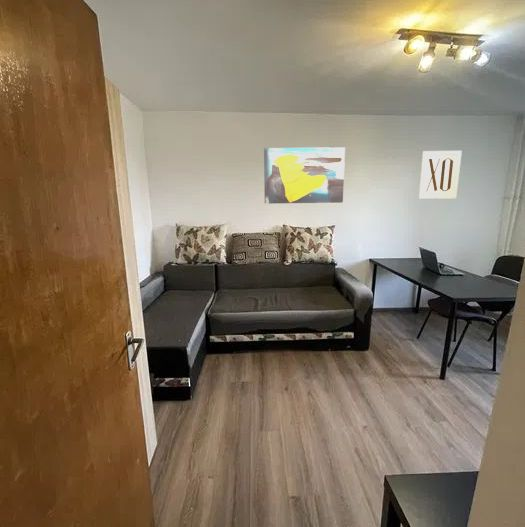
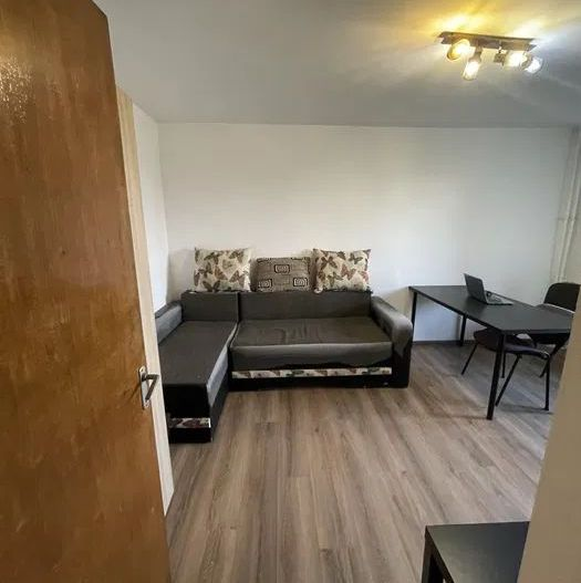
- wall art (304, 176)
- wall art (439, 175)
